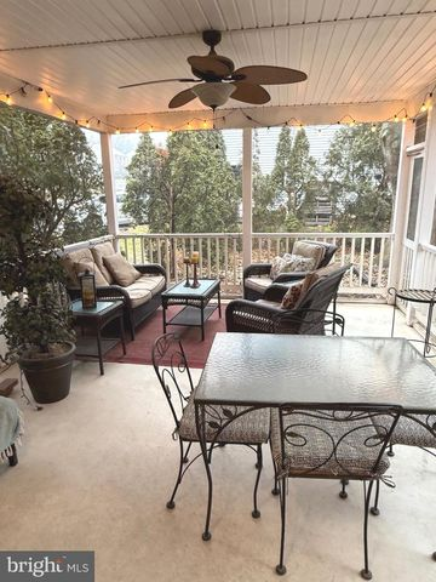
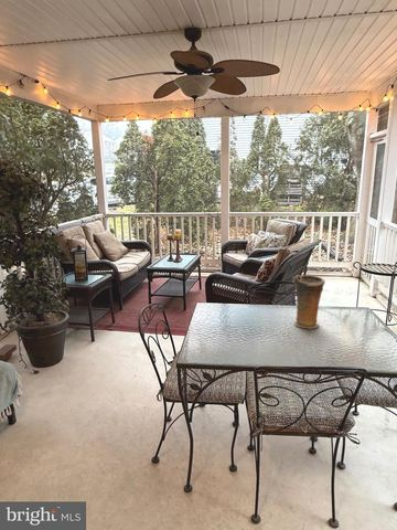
+ vase (307, 298)
